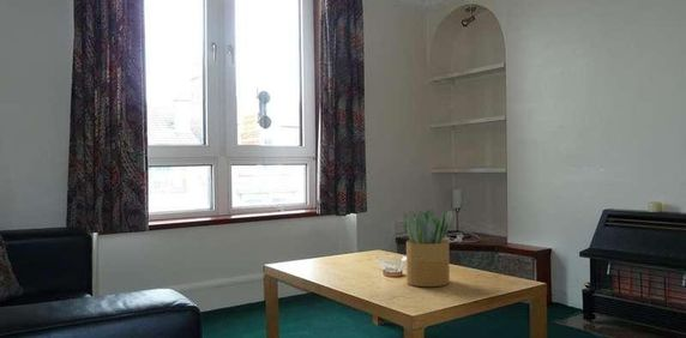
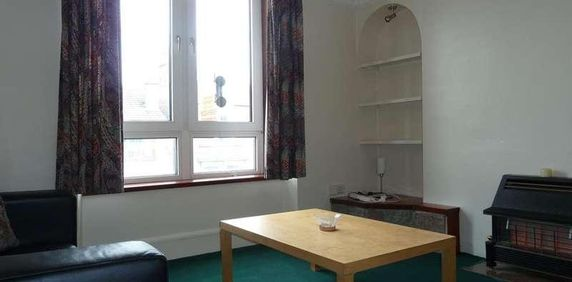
- potted plant (431, 245)
